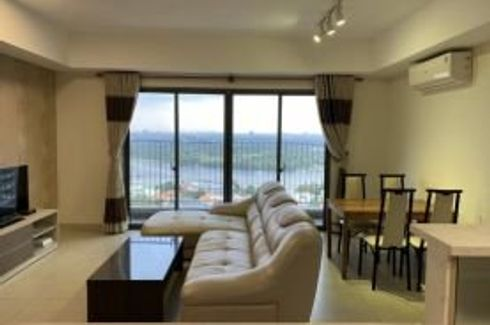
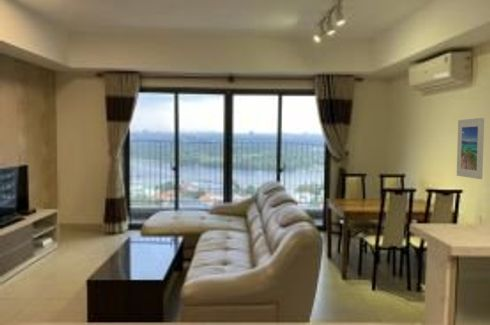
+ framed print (469, 148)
